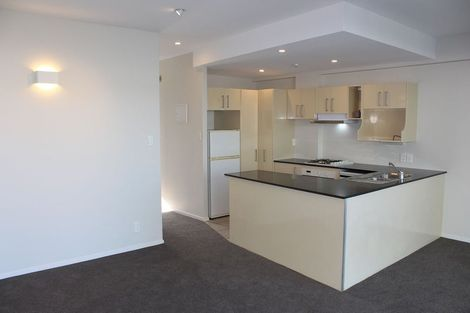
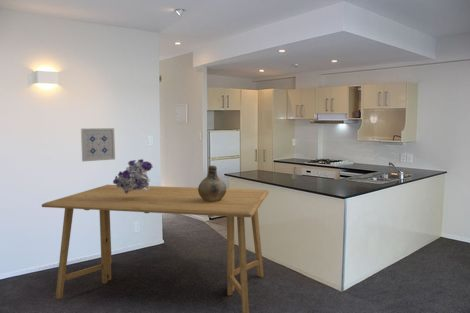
+ dining table (170, 213)
+ wall art (98, 144)
+ bouquet (137, 177)
+ ceramic jug (212, 182)
